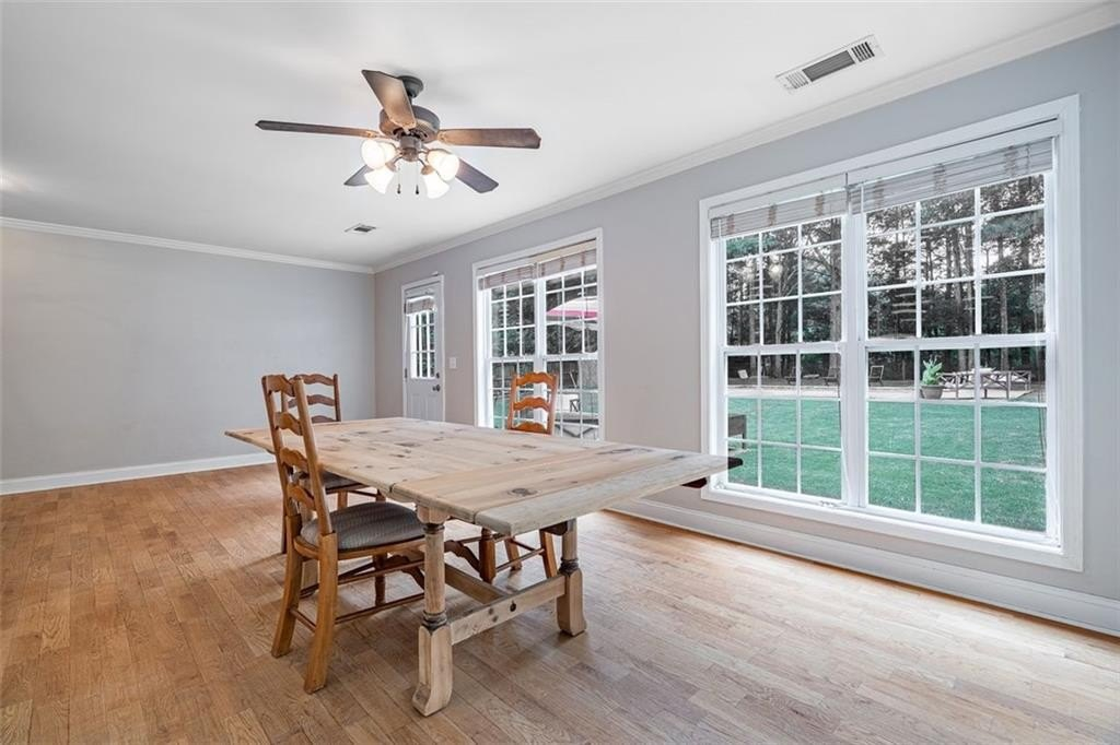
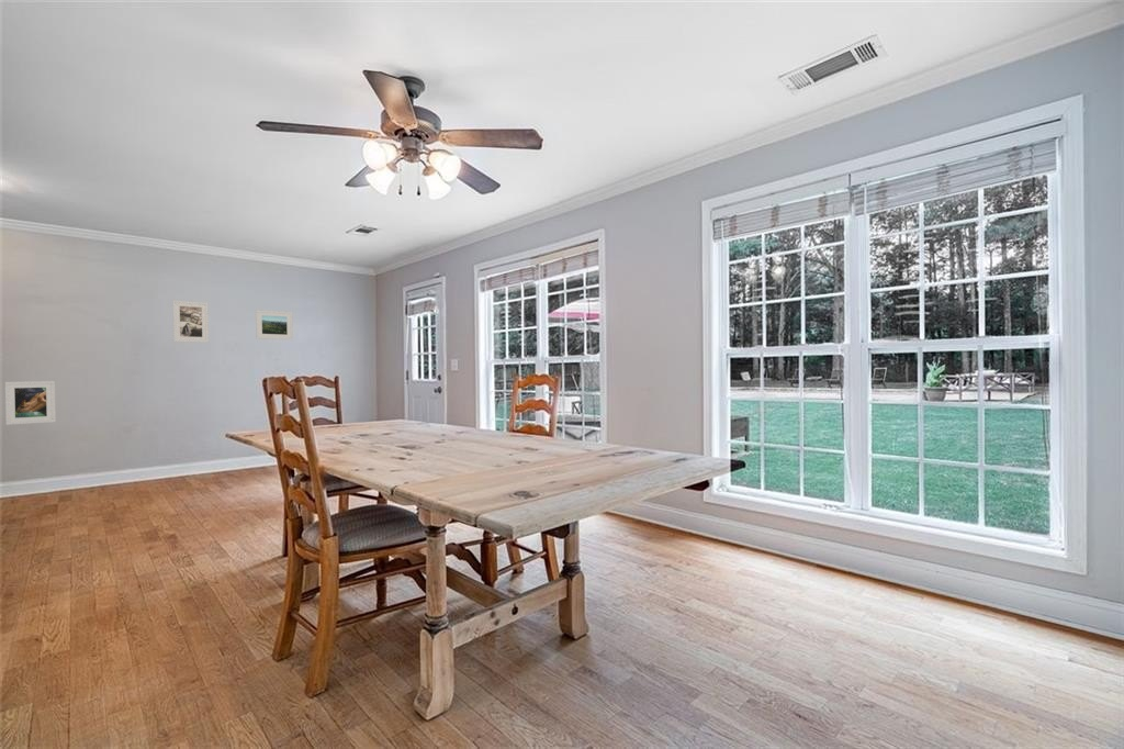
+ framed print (274, 325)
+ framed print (31, 402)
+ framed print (191, 322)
